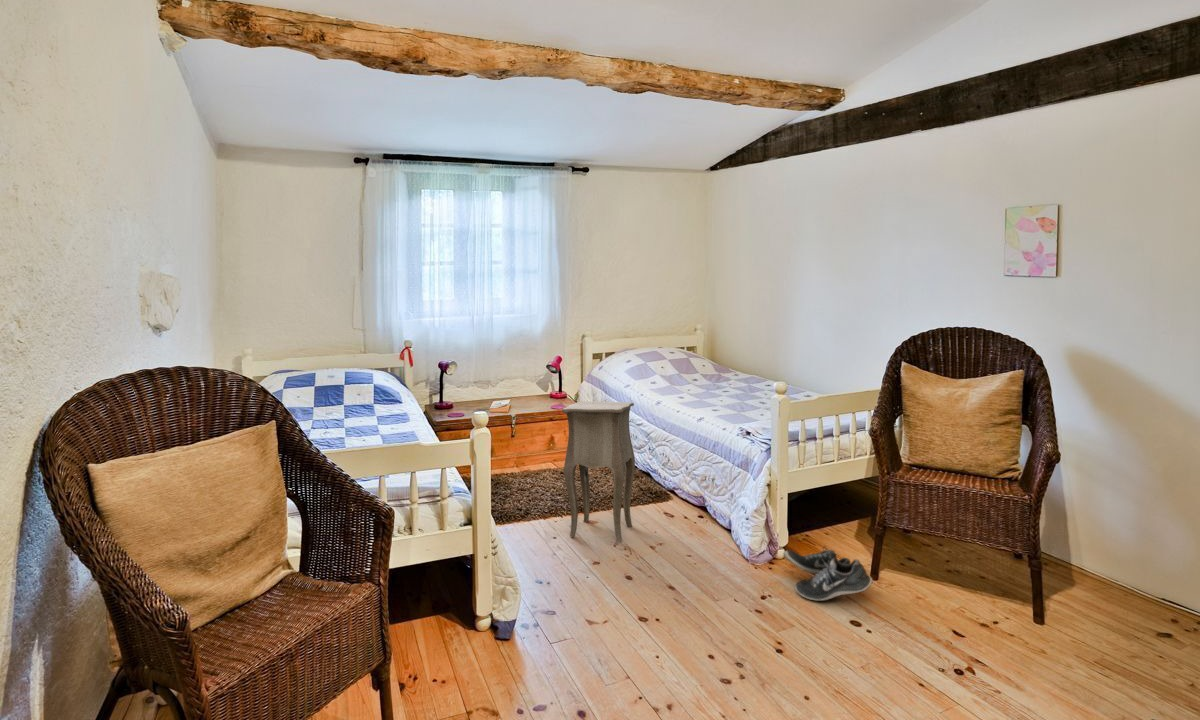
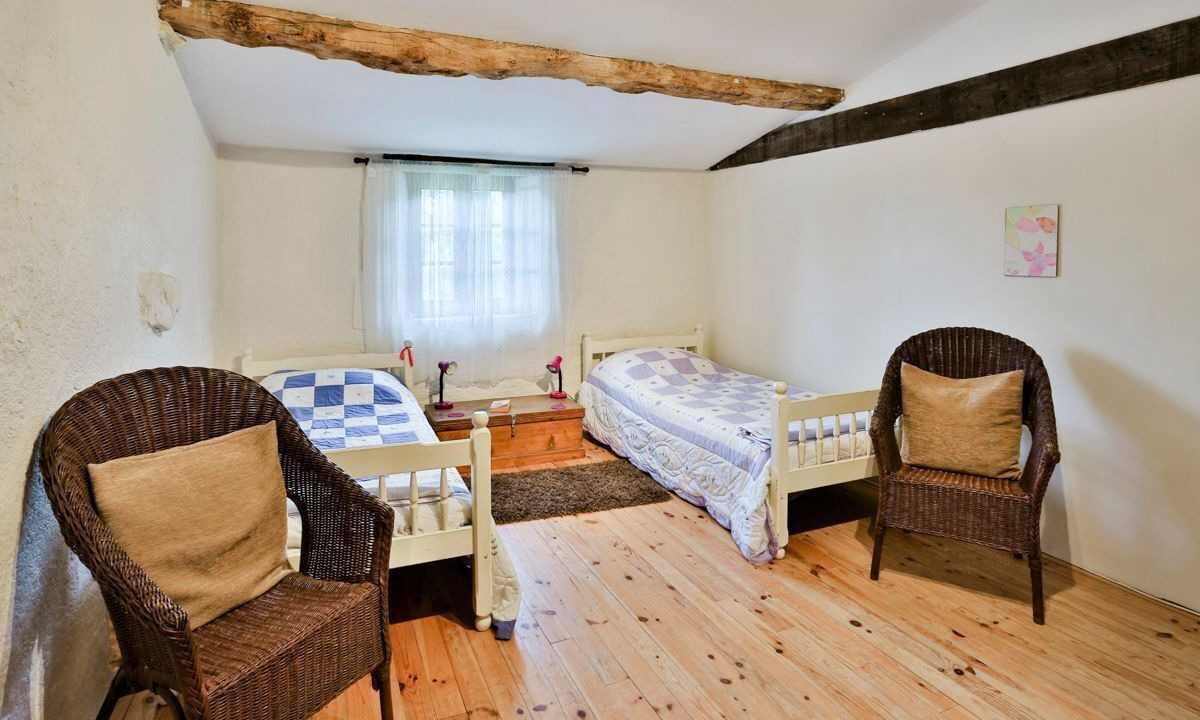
- shoe (825, 571)
- side table (600, 466)
